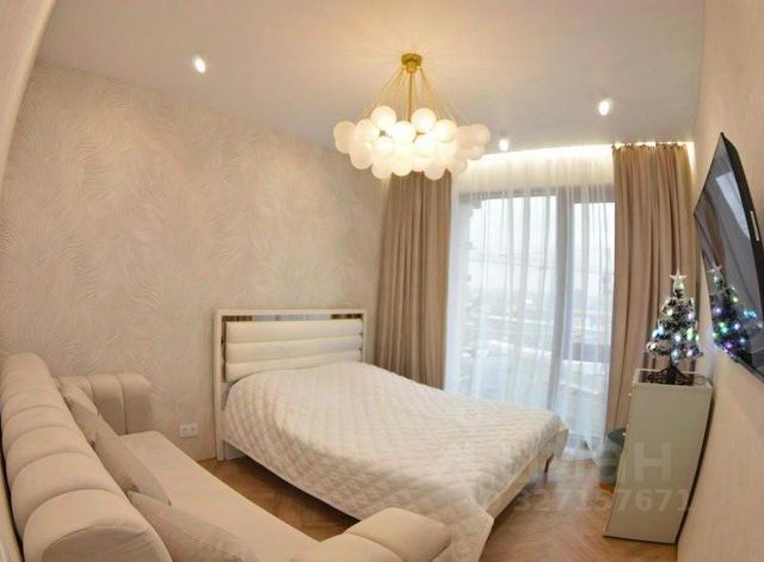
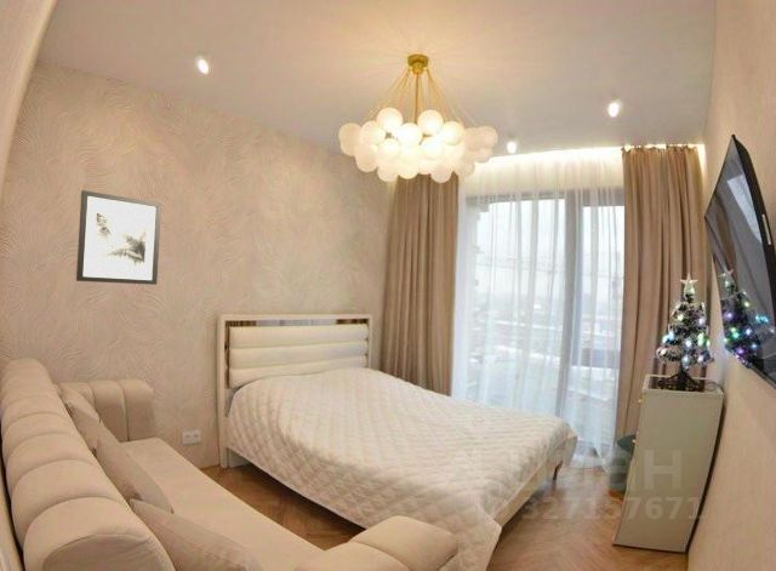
+ wall art (120, 240)
